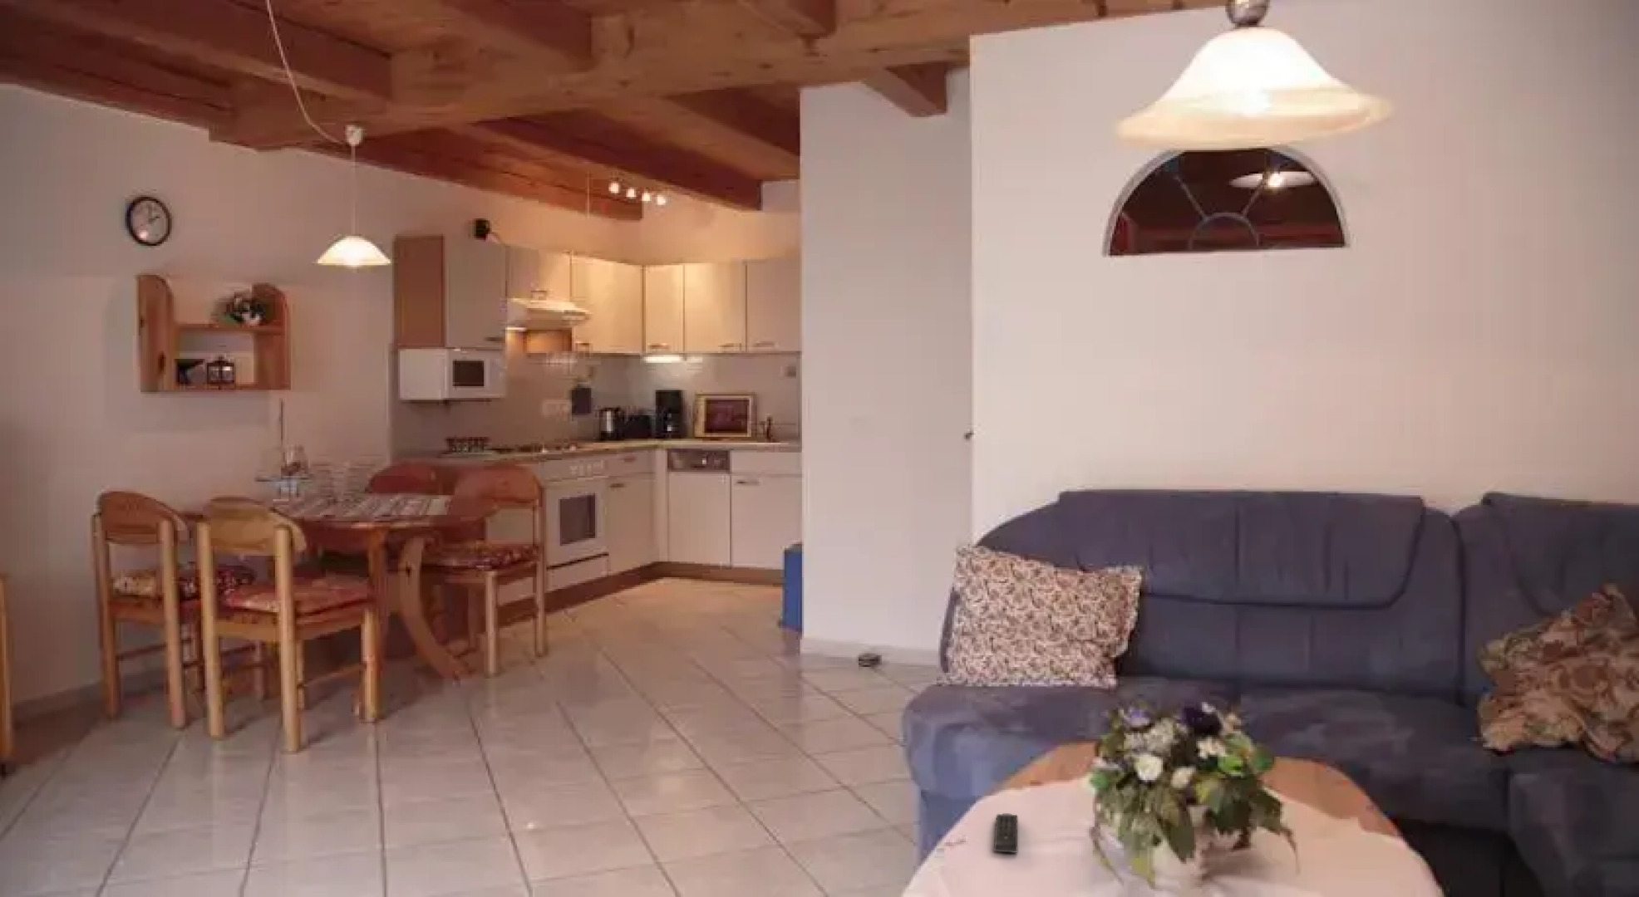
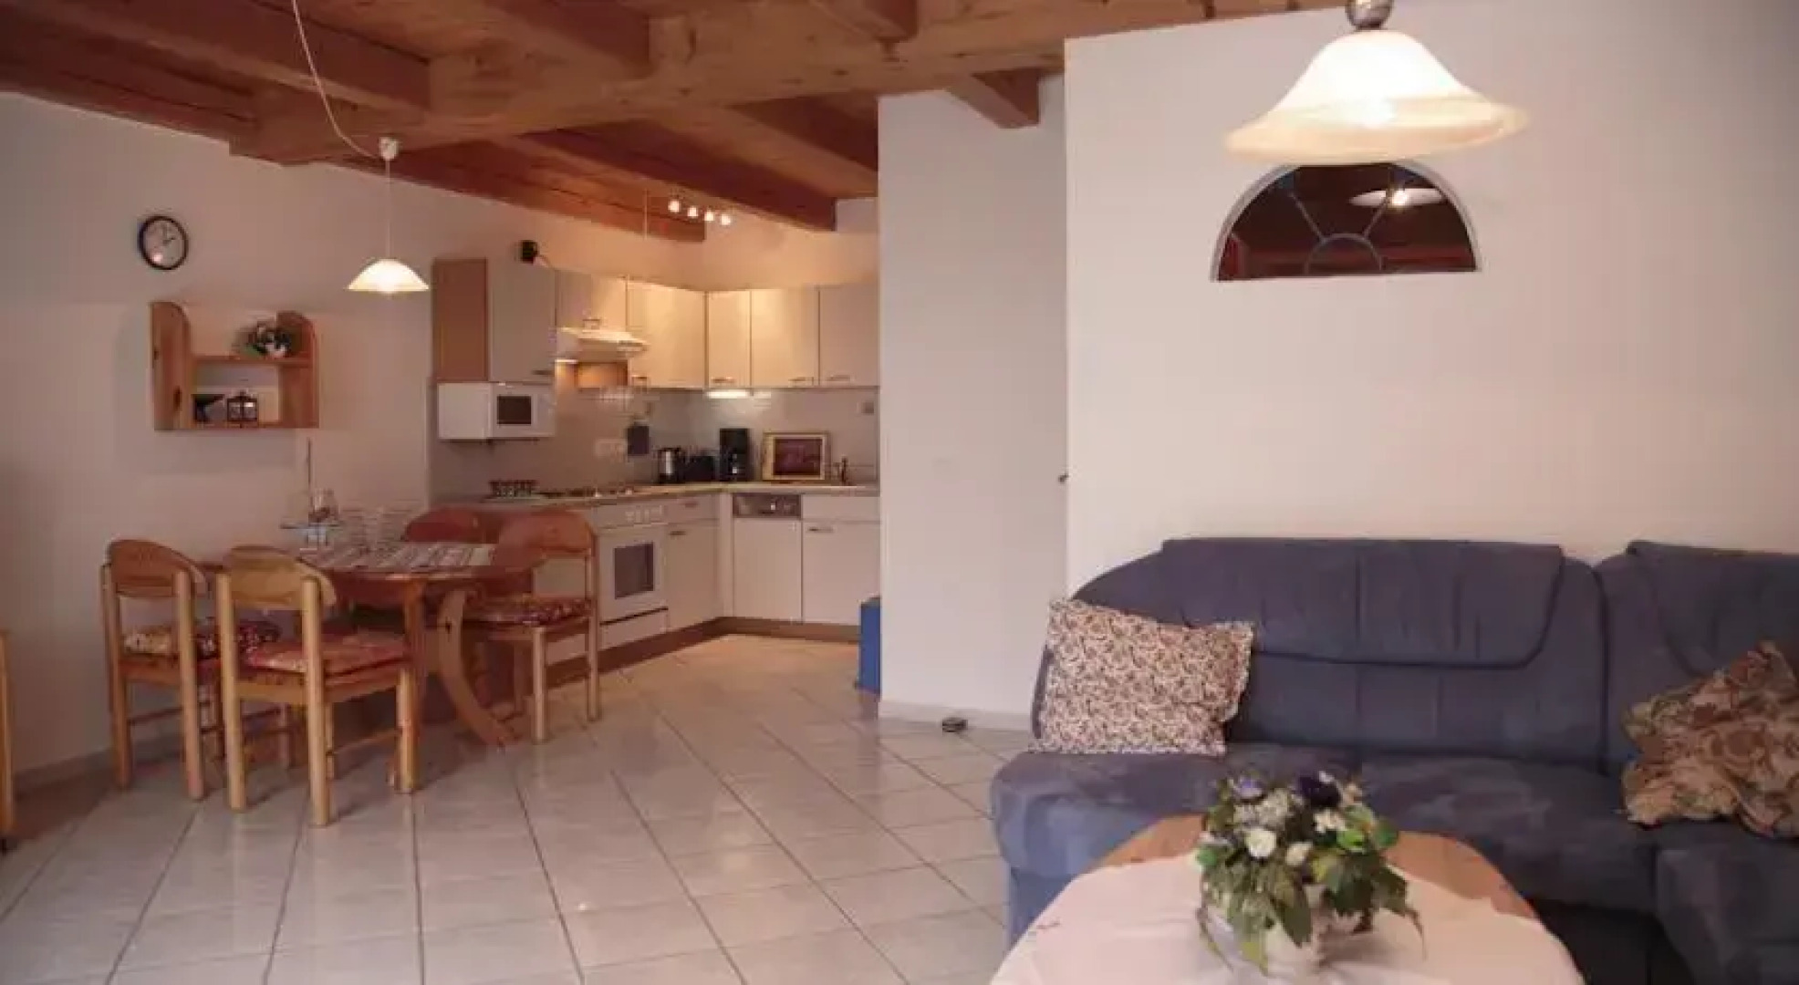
- remote control (1006, 830)
